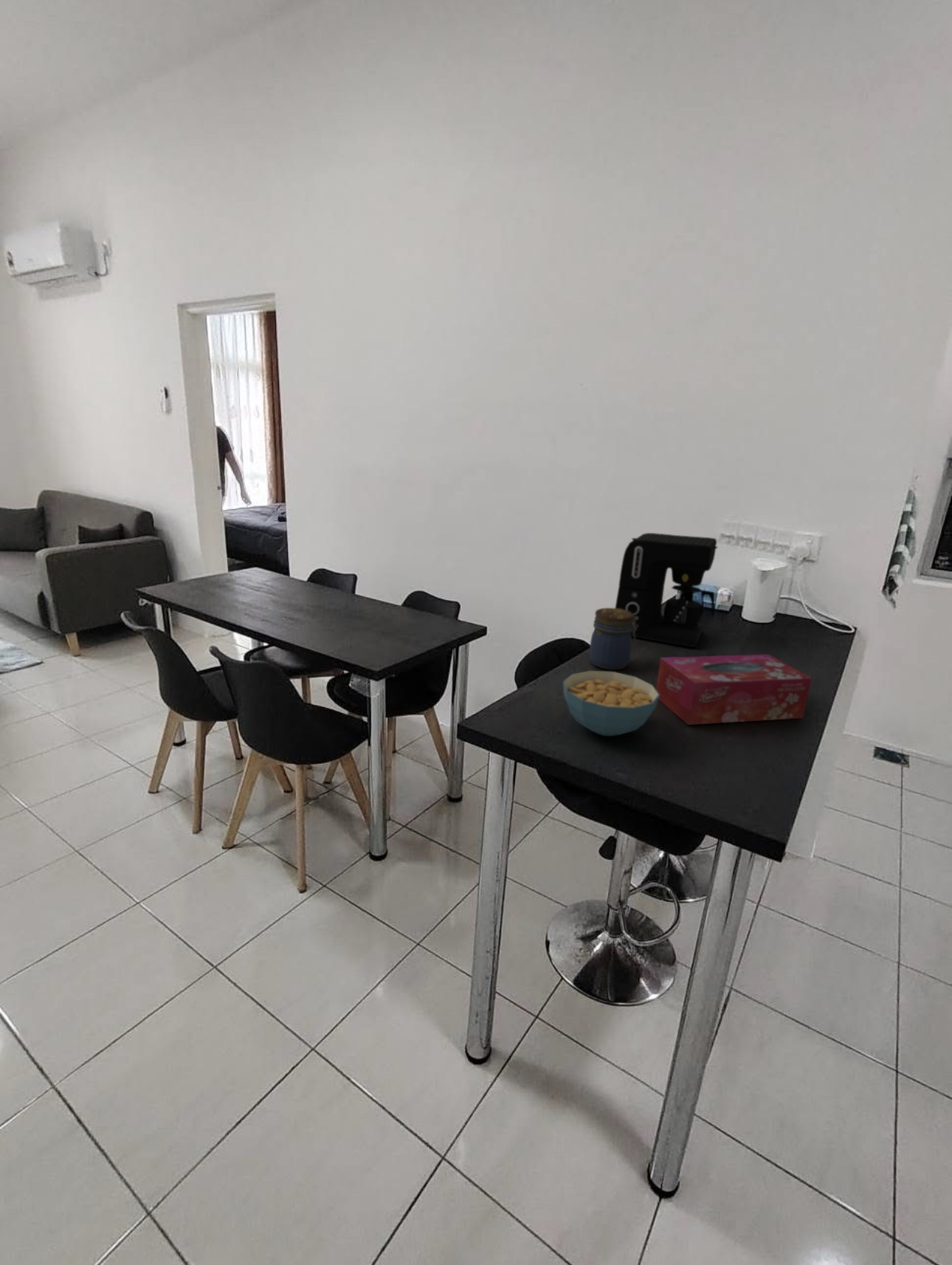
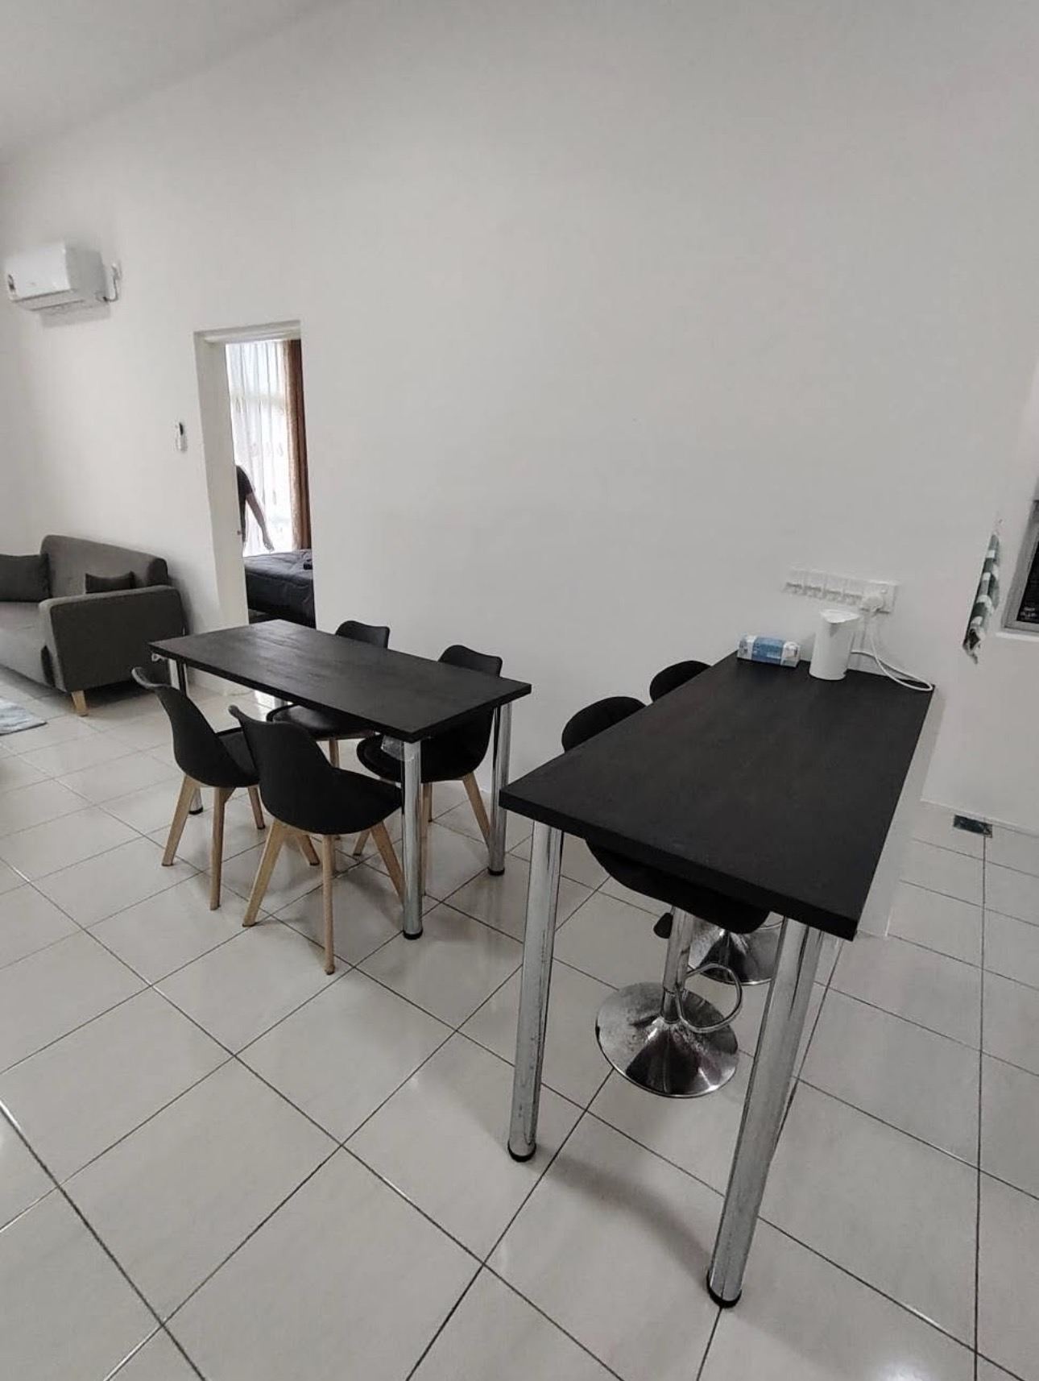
- jar (613, 638)
- coffee maker (672, 587)
- tissue box (730, 687)
- cereal bowl (607, 709)
